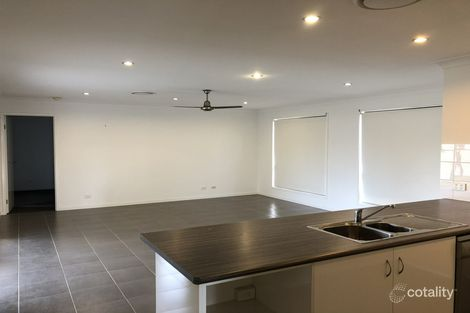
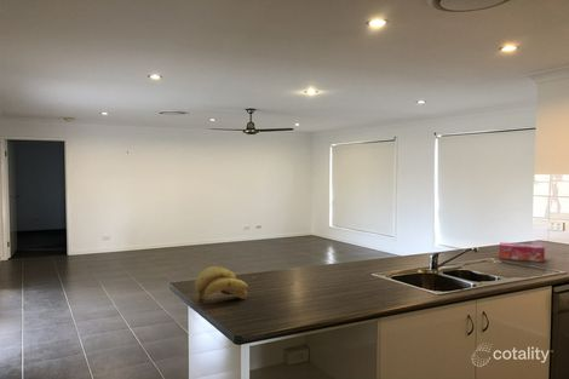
+ tissue box (521, 251)
+ banana bunch (222, 283)
